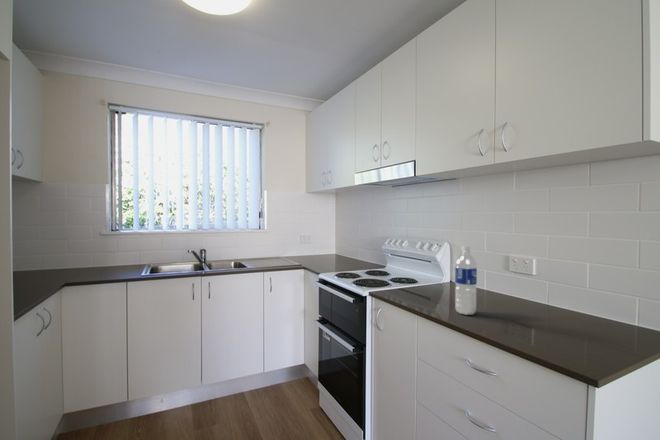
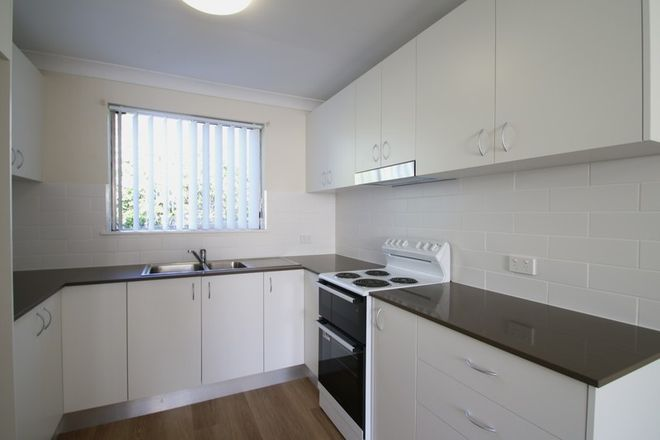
- water bottle (465, 279)
